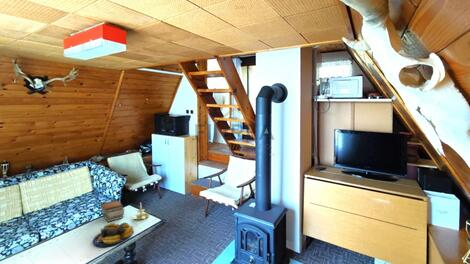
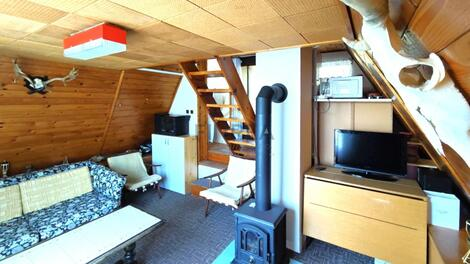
- candle holder (142, 209)
- book stack (112, 210)
- fruit bowl (113, 230)
